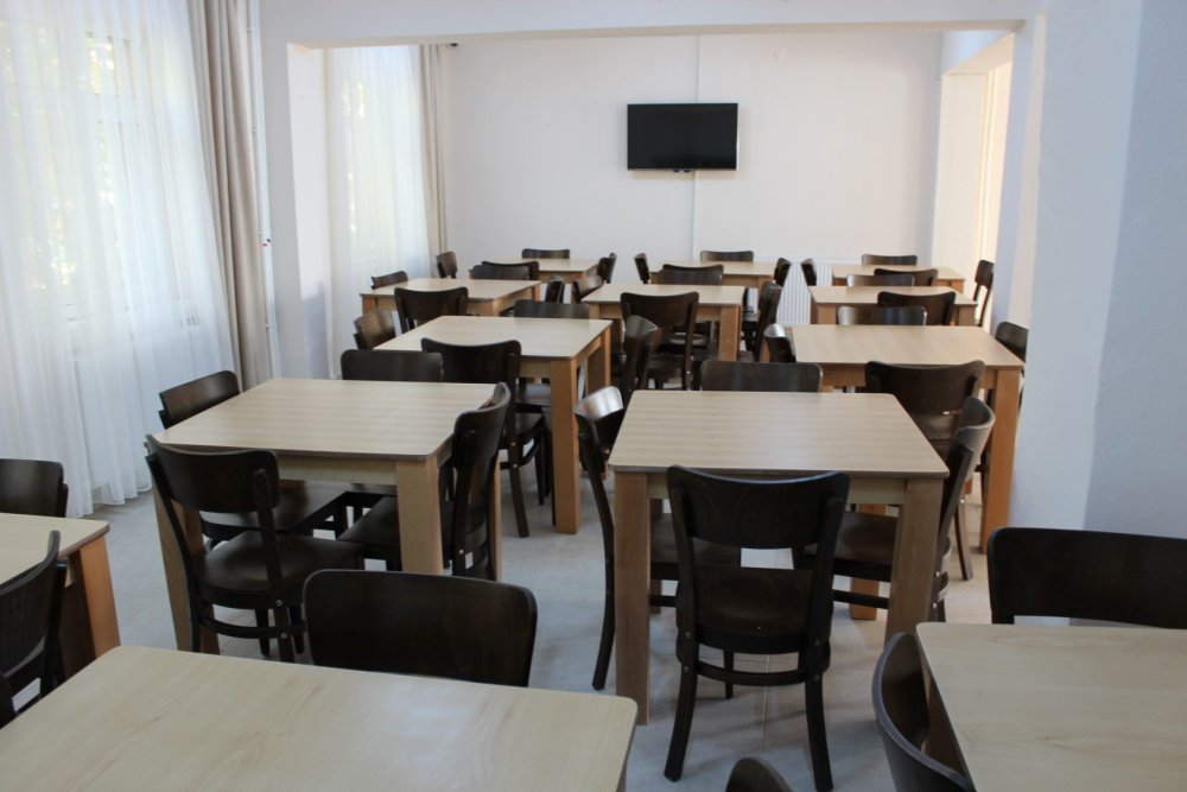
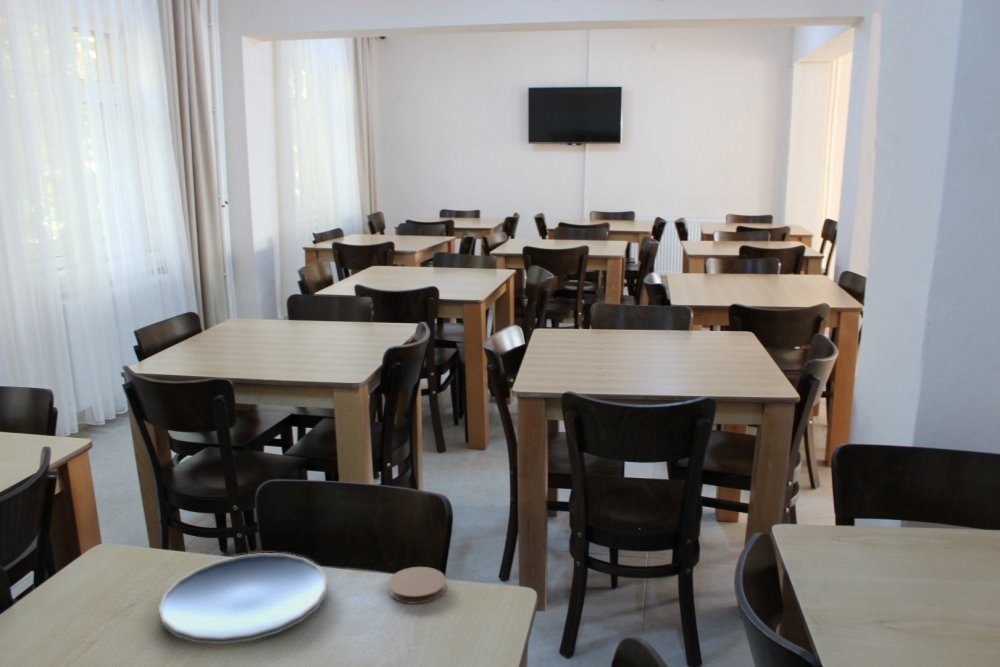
+ plate (245, 596)
+ coaster (417, 584)
